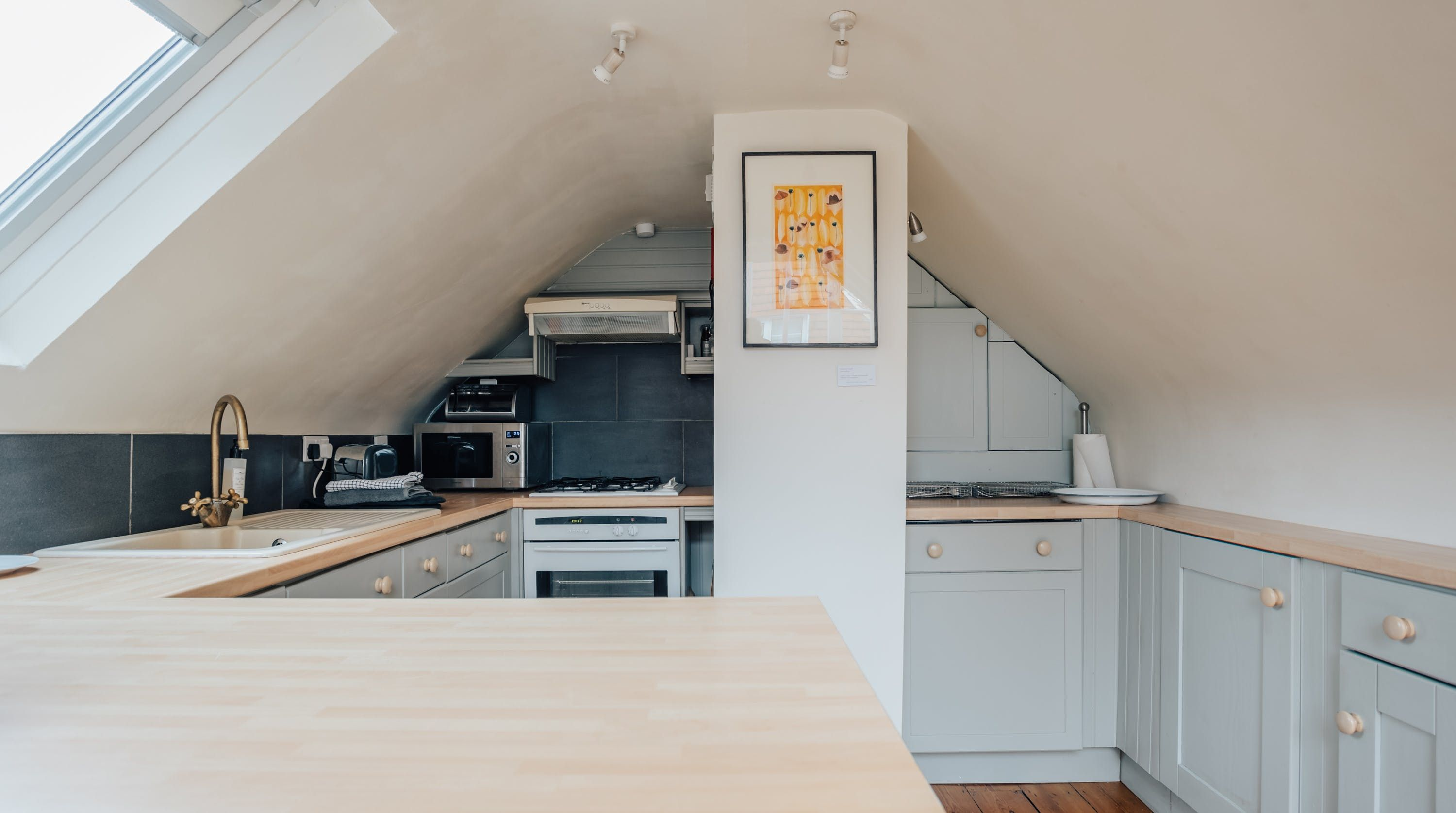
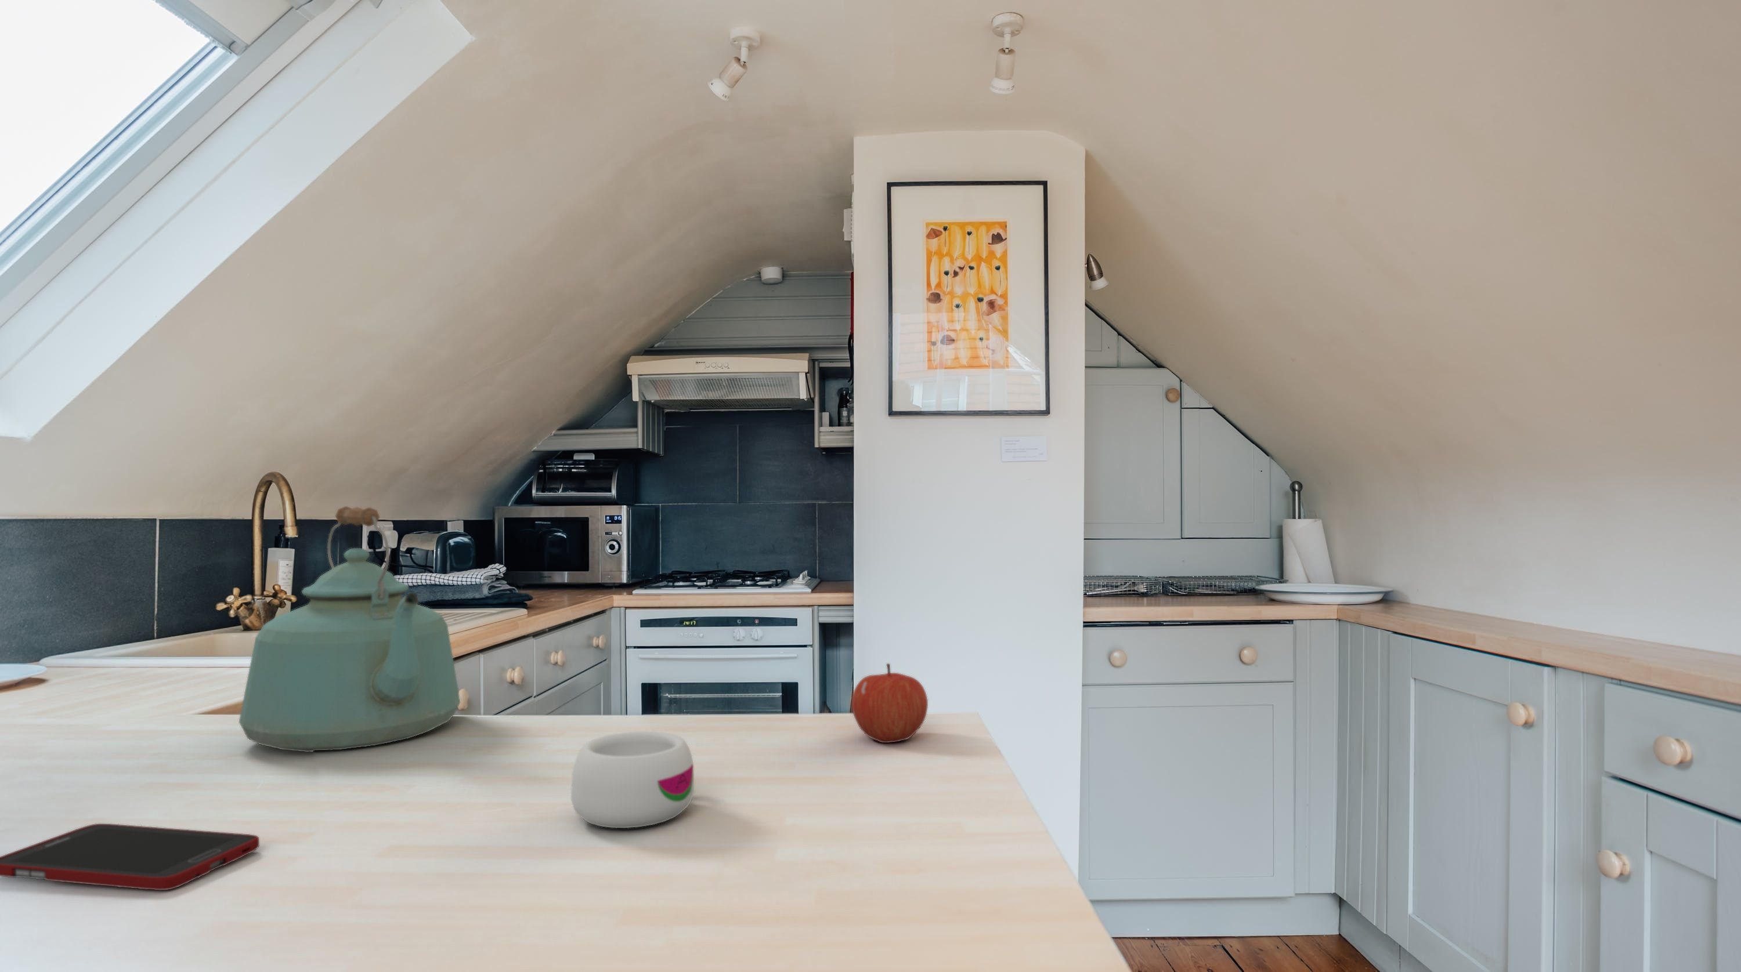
+ mug (640, 774)
+ apple (890, 701)
+ cell phone (128, 855)
+ kettle (364, 621)
